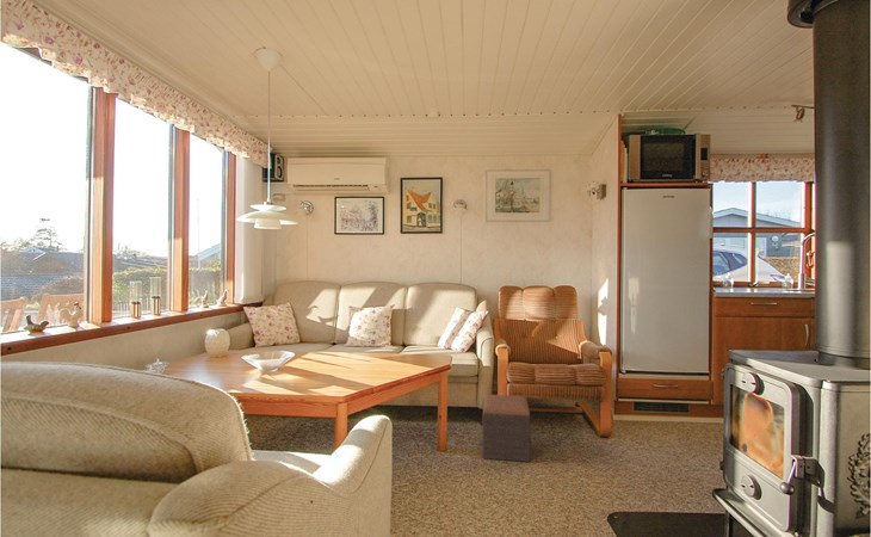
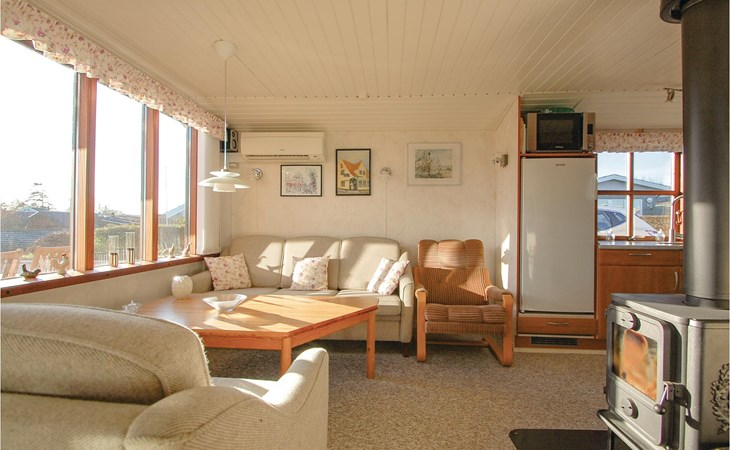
- footstool (505, 425)
